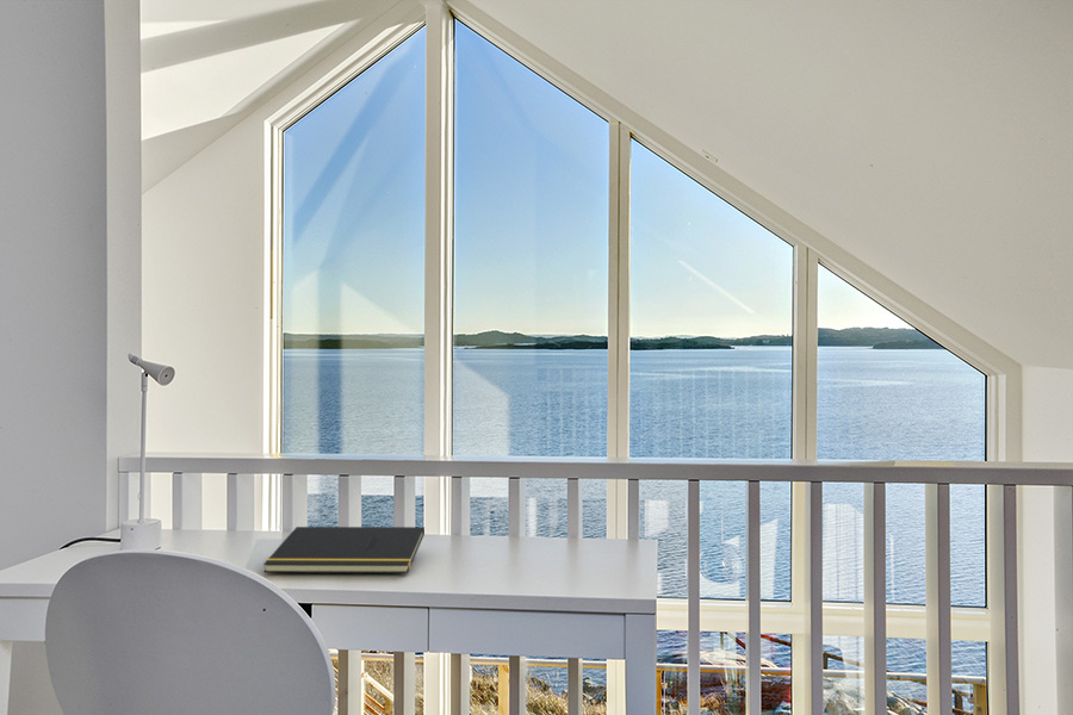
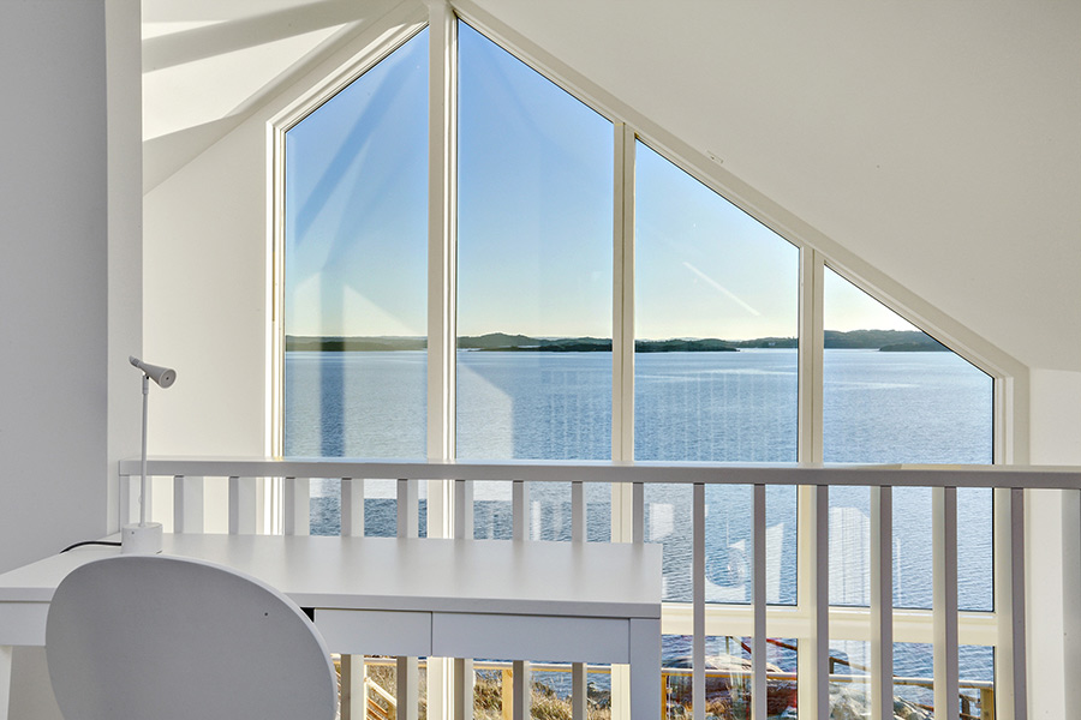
- notepad (348, 548)
